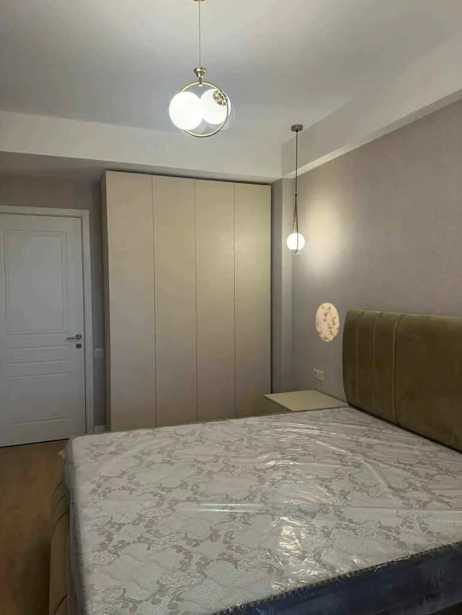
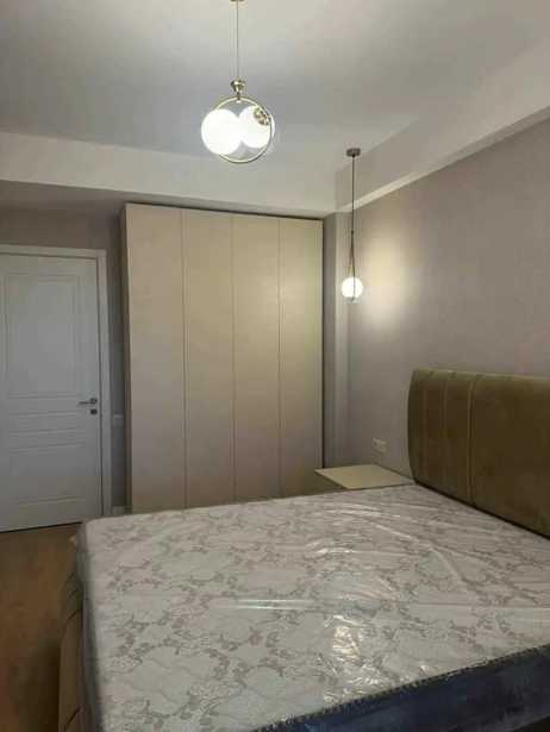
- decorative plate (327, 322)
